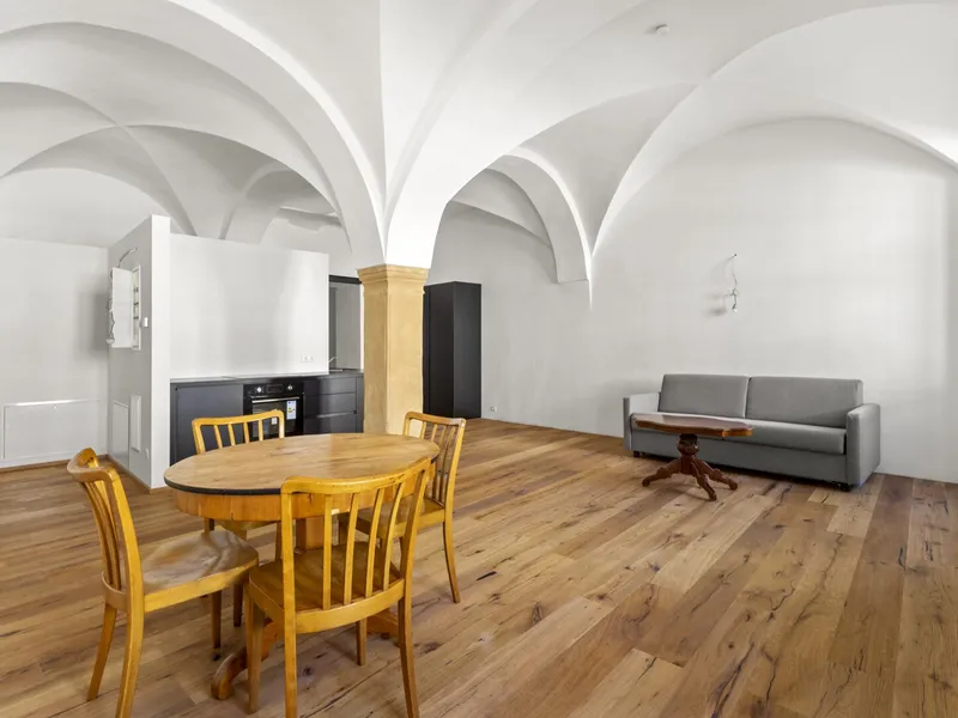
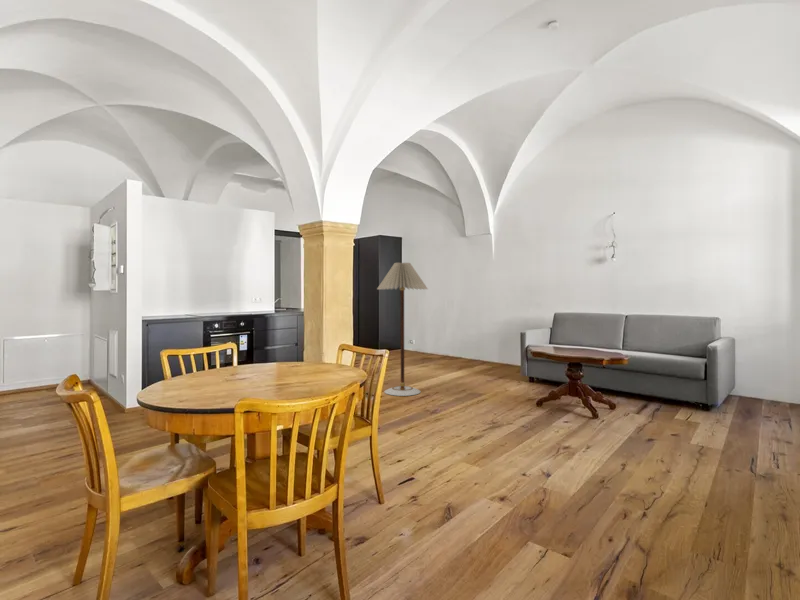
+ floor lamp (402, 327)
